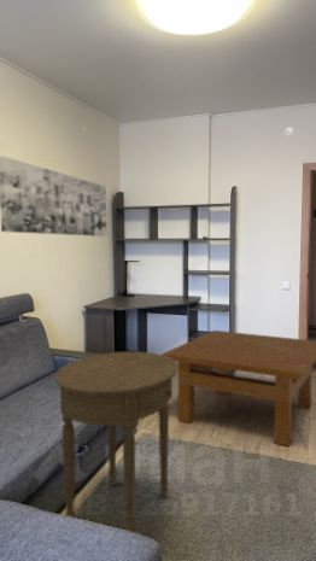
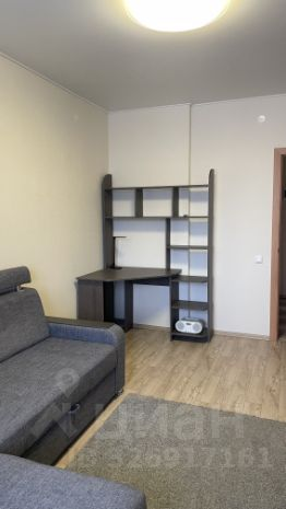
- table (247, 380)
- wall art (63, 204)
- side table (123, 442)
